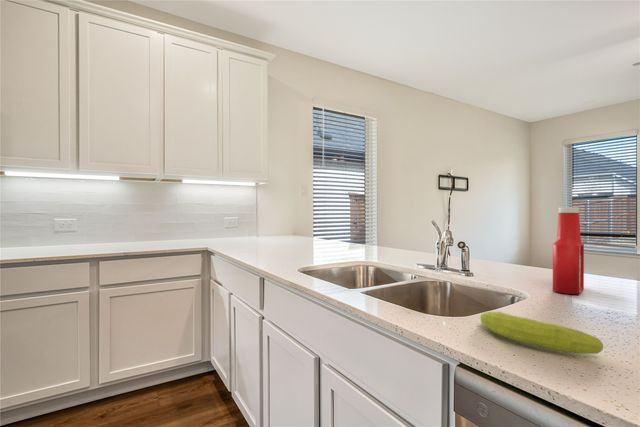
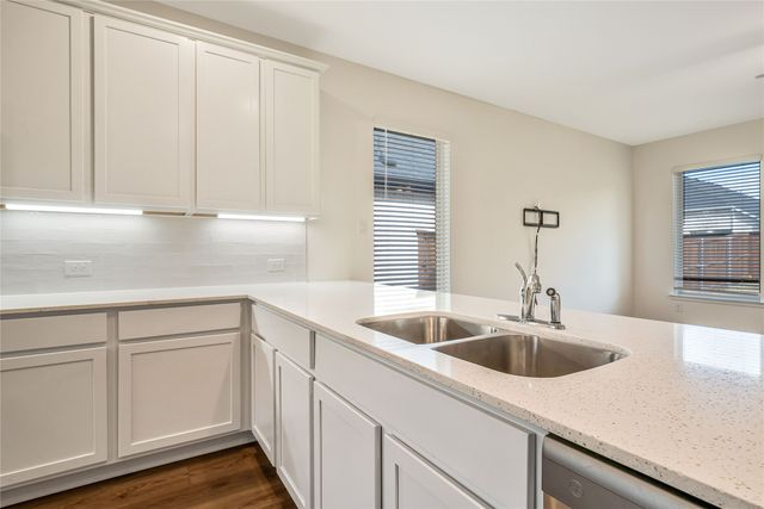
- soap bottle (568, 248)
- fruit (534, 326)
